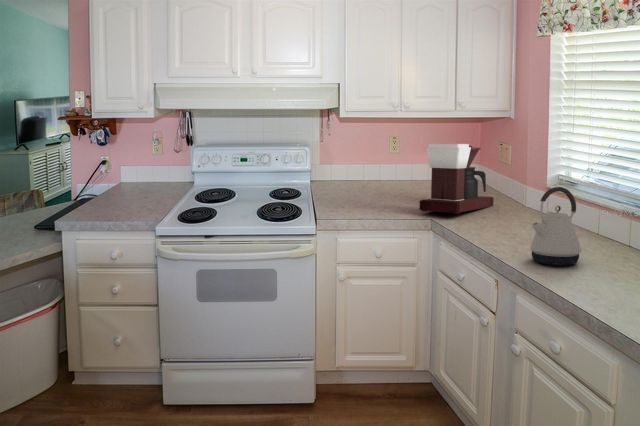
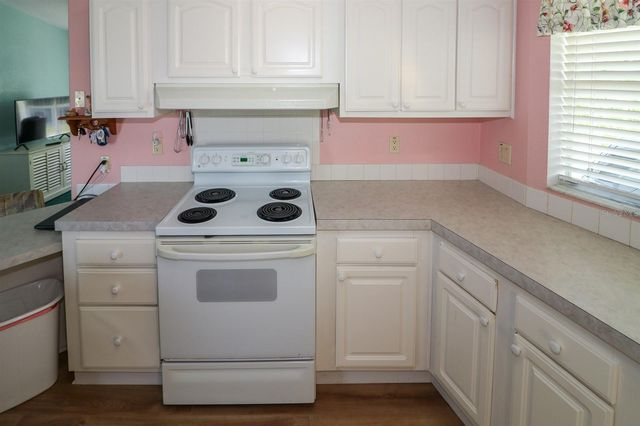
- coffee maker (458, 177)
- kettle (555, 224)
